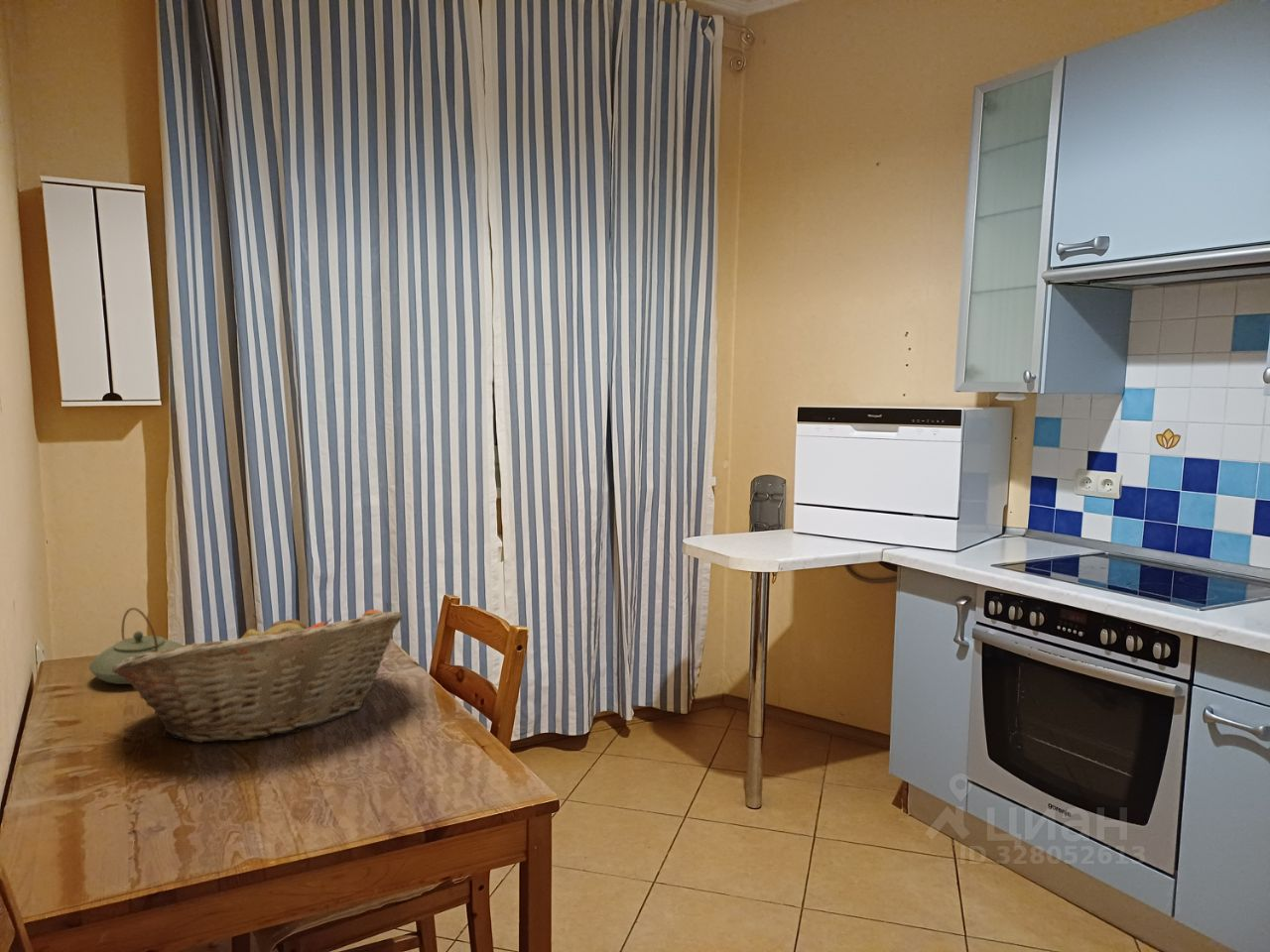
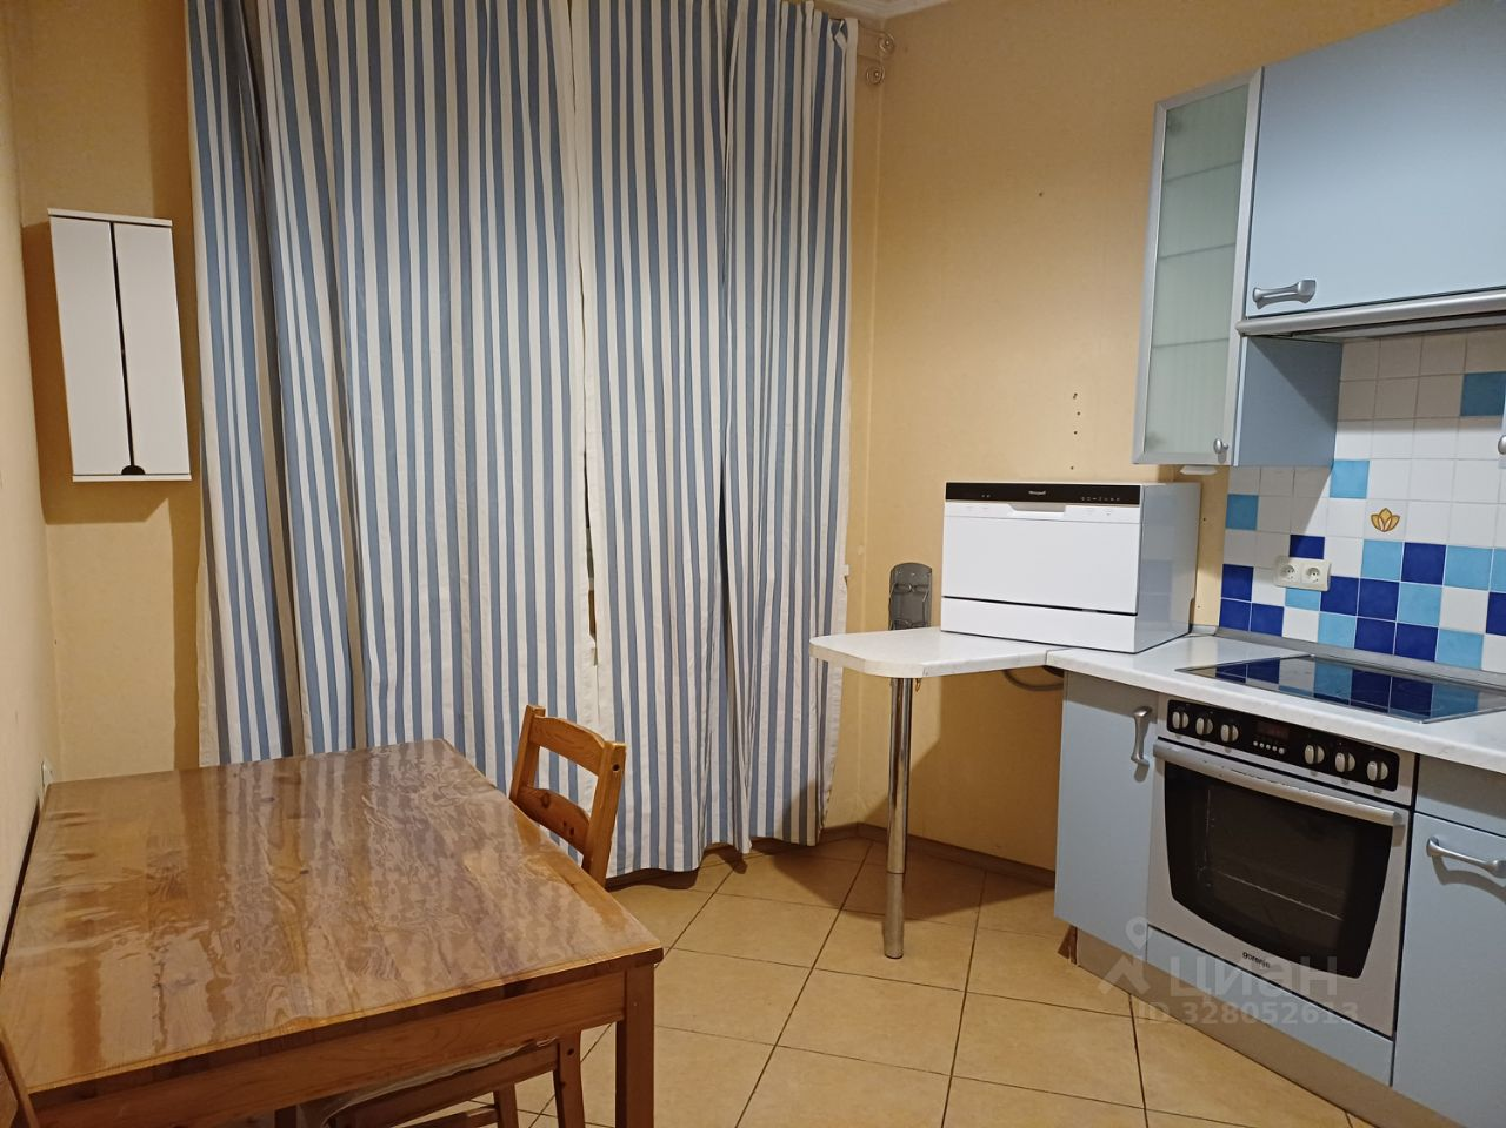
- teapot (142, 643)
- fruit basket (269, 661)
